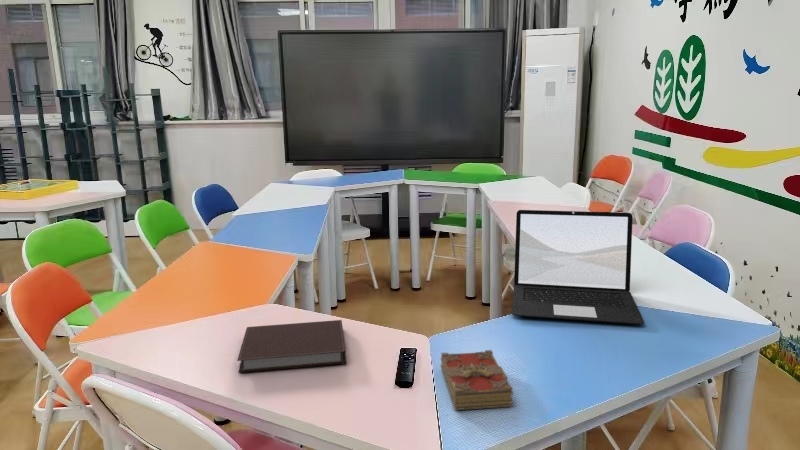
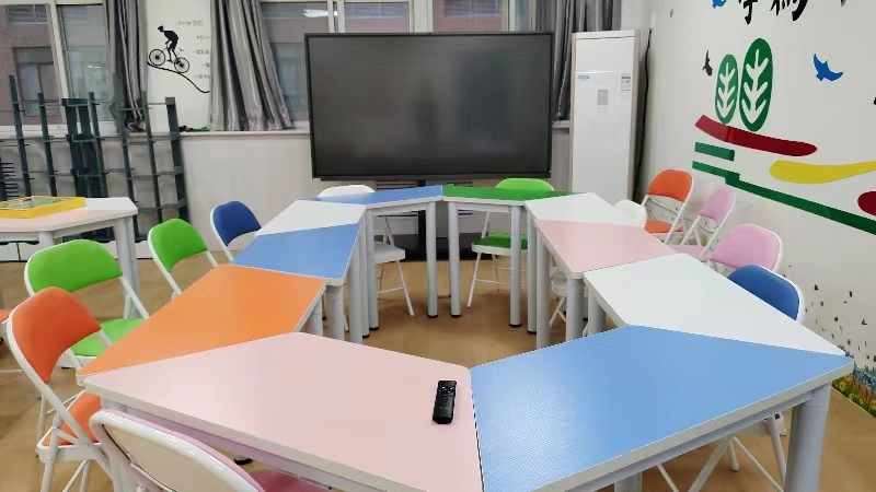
- laptop (574, 262)
- notebook (294, 343)
- book (475, 376)
